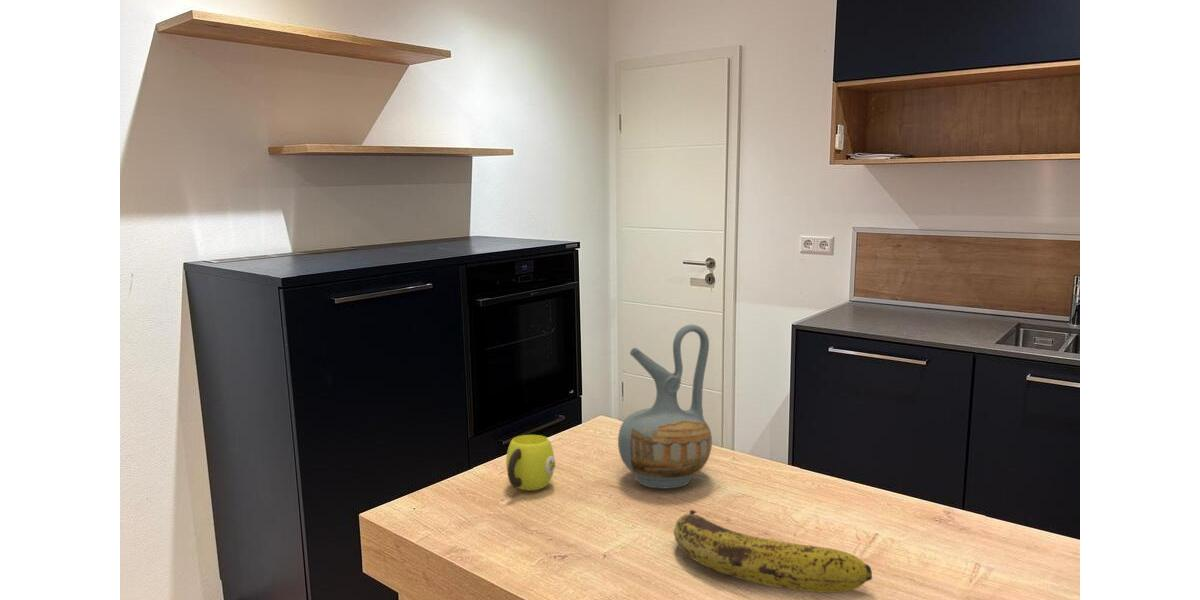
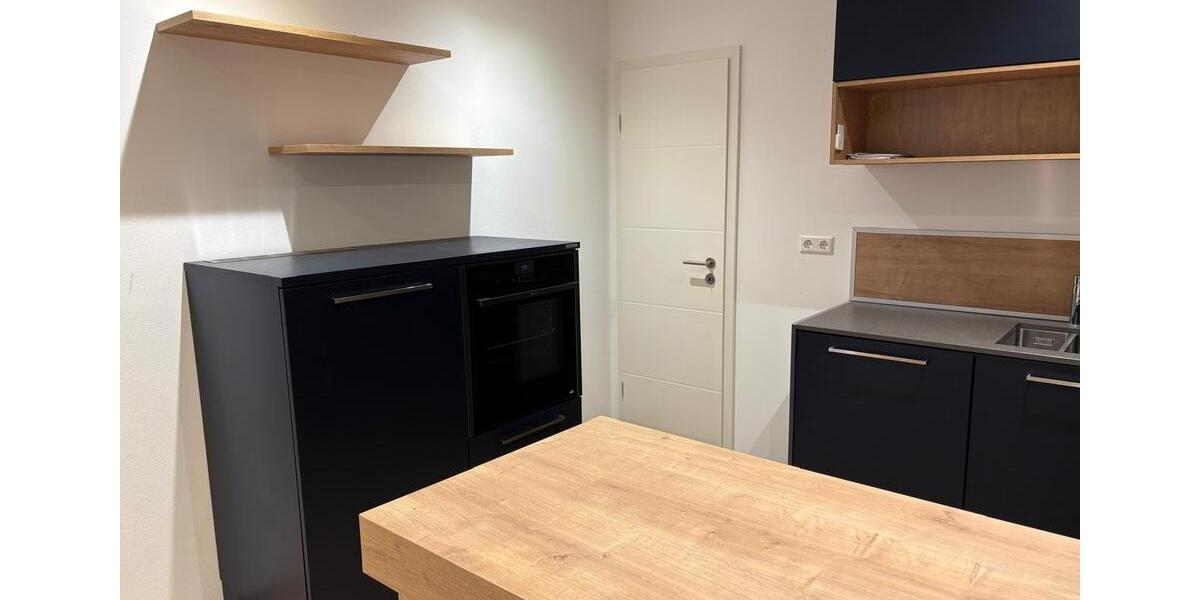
- fruit (766, 544)
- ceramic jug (664, 403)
- cup (527, 465)
